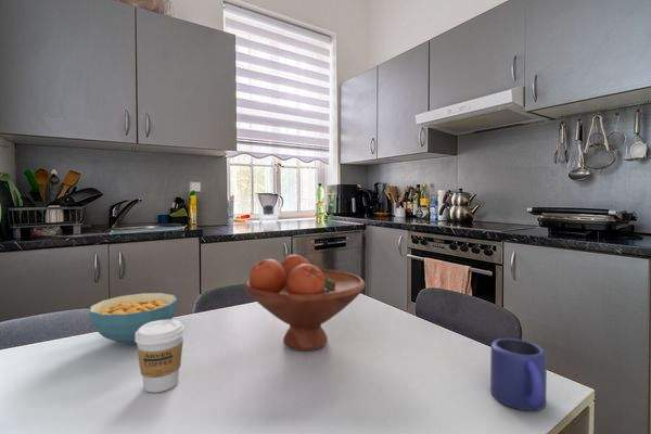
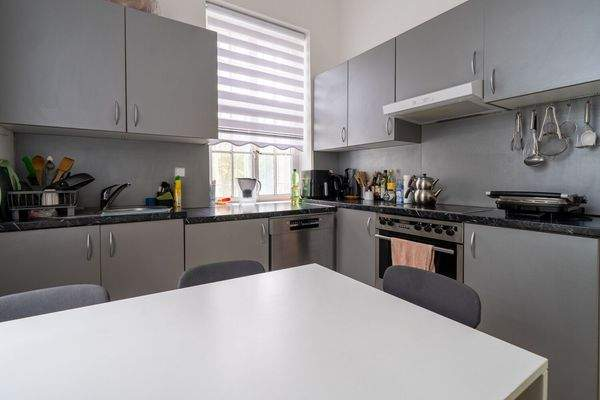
- fruit bowl (305, 299)
- coffee cup (161, 354)
- cereal bowl (136, 321)
- mug (521, 375)
